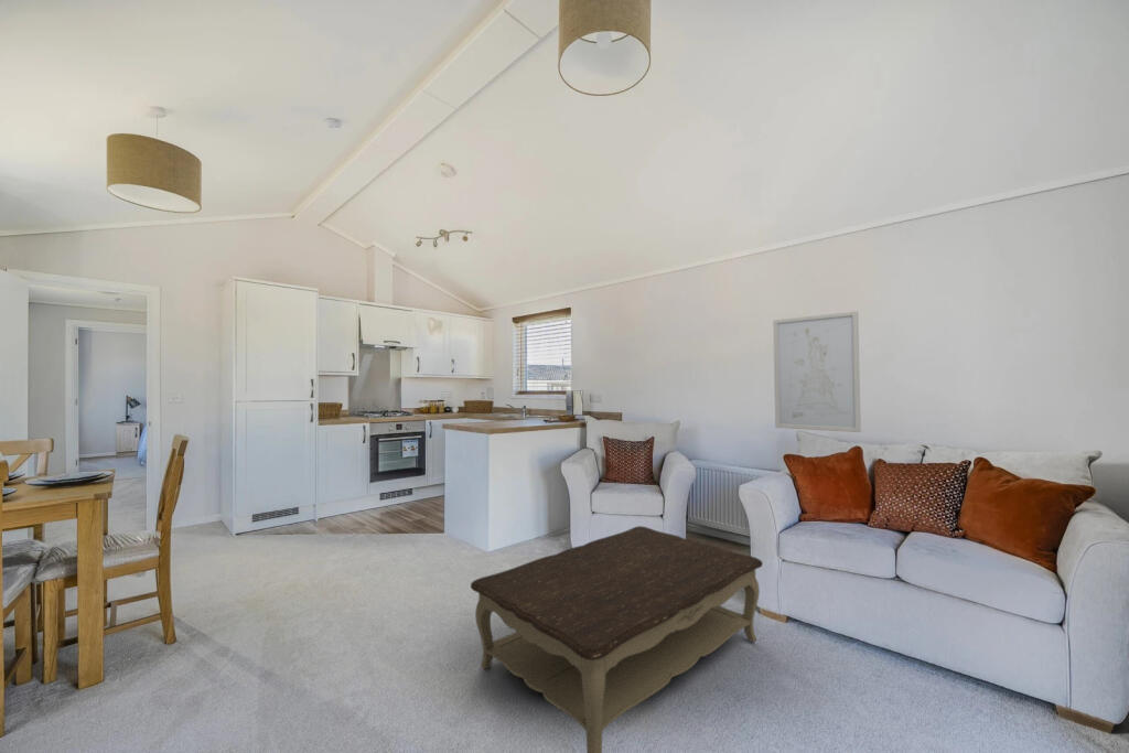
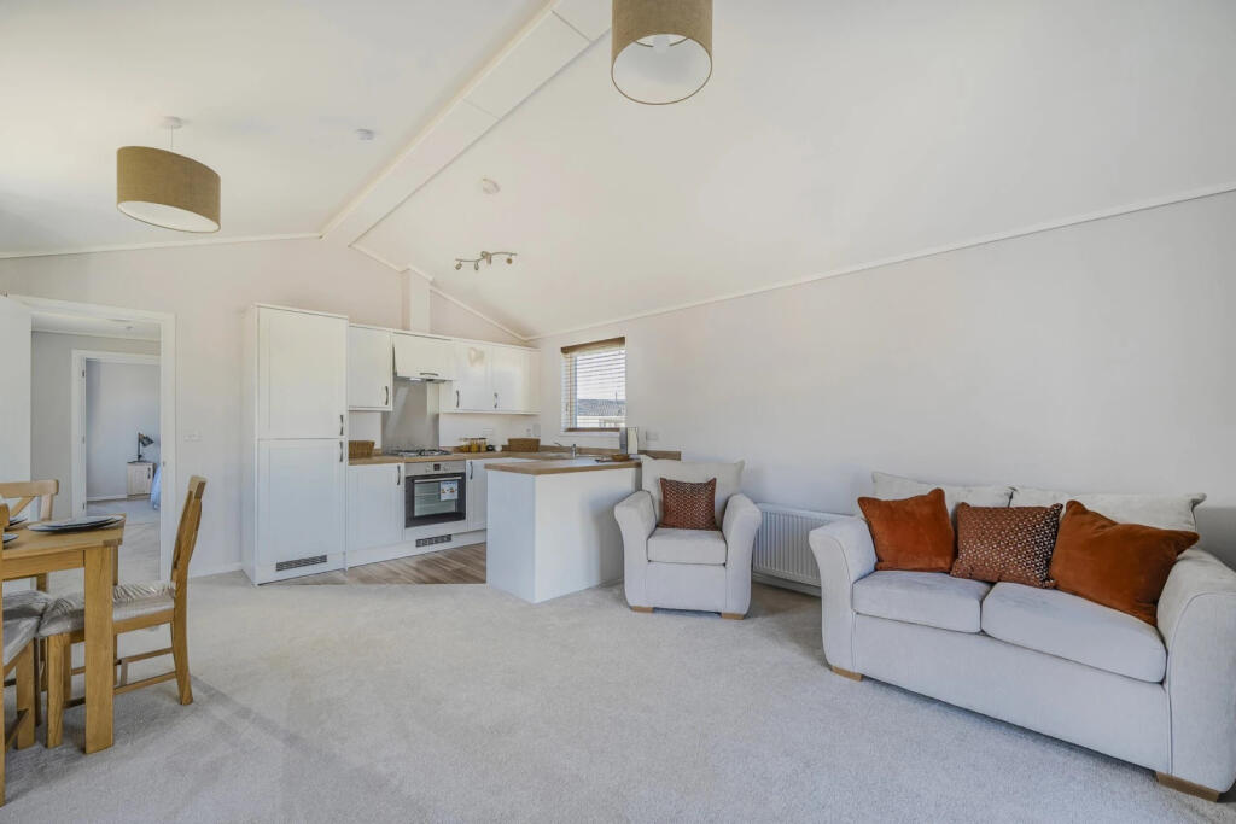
- wall art (814, 373)
- coffee table (623, 611)
